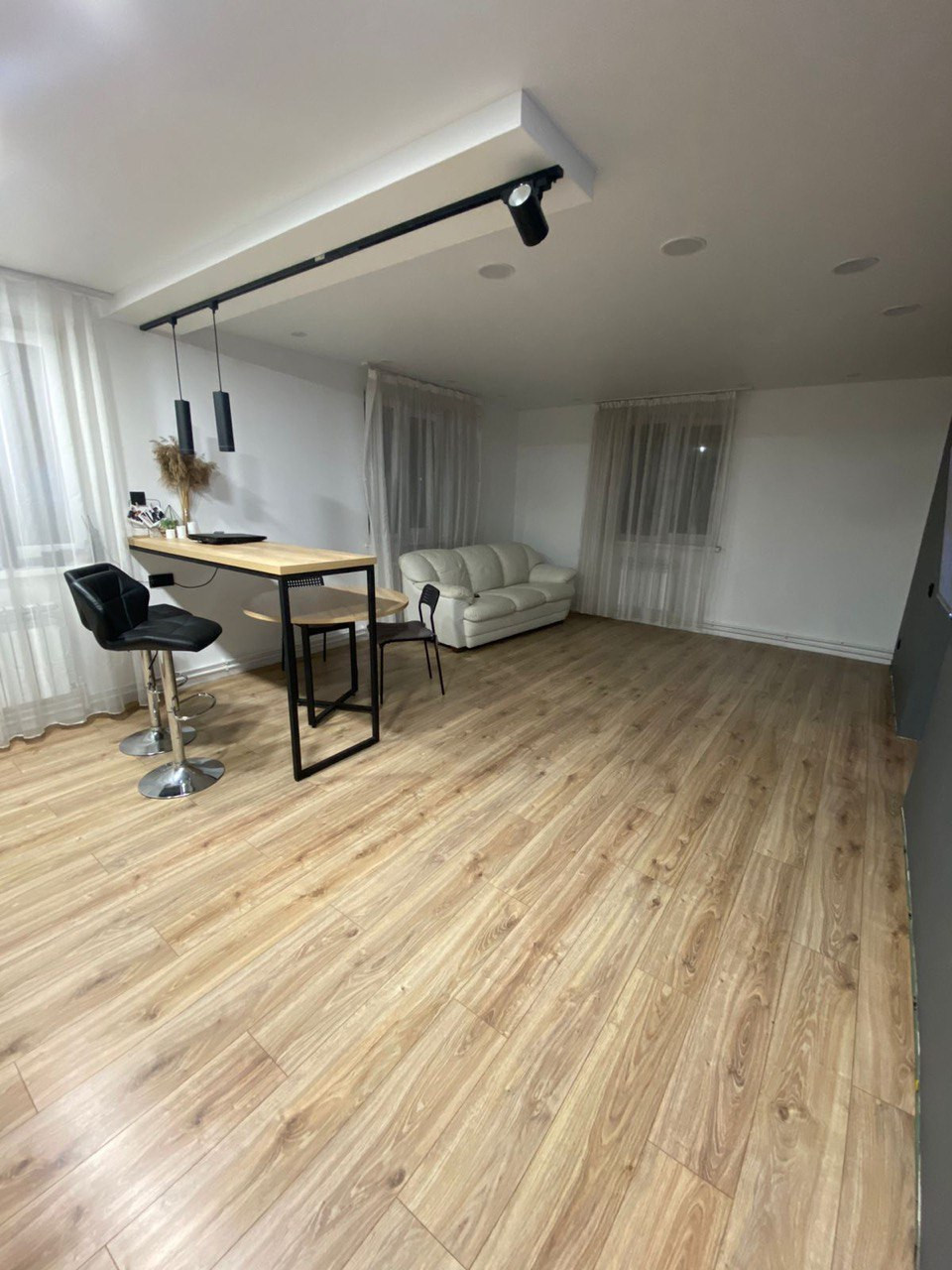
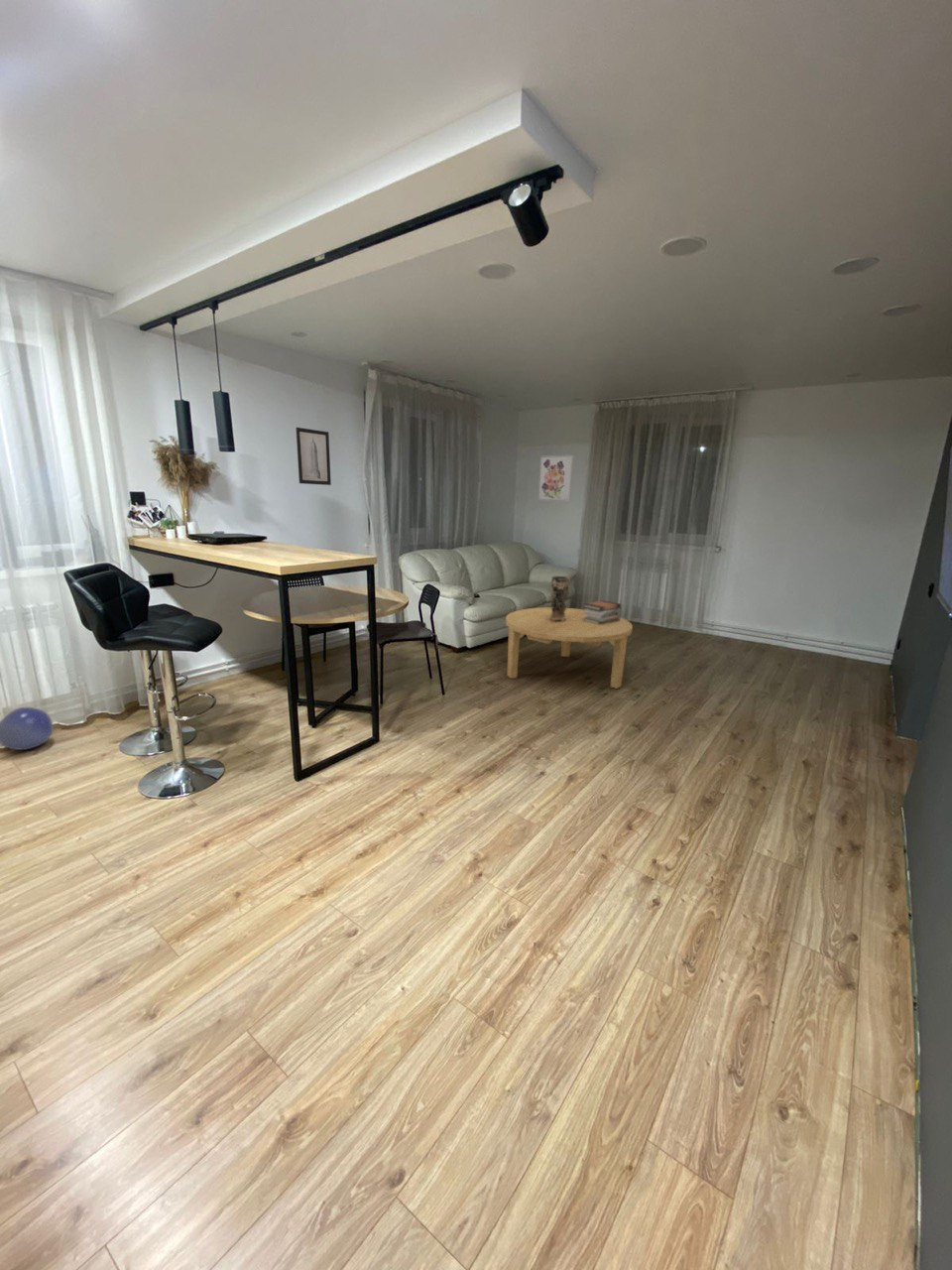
+ book stack (601, 612)
+ coffee table (565, 646)
+ ball (25, 727)
+ wall art (554, 478)
+ decorative vase (557, 598)
+ wall art (313, 457)
